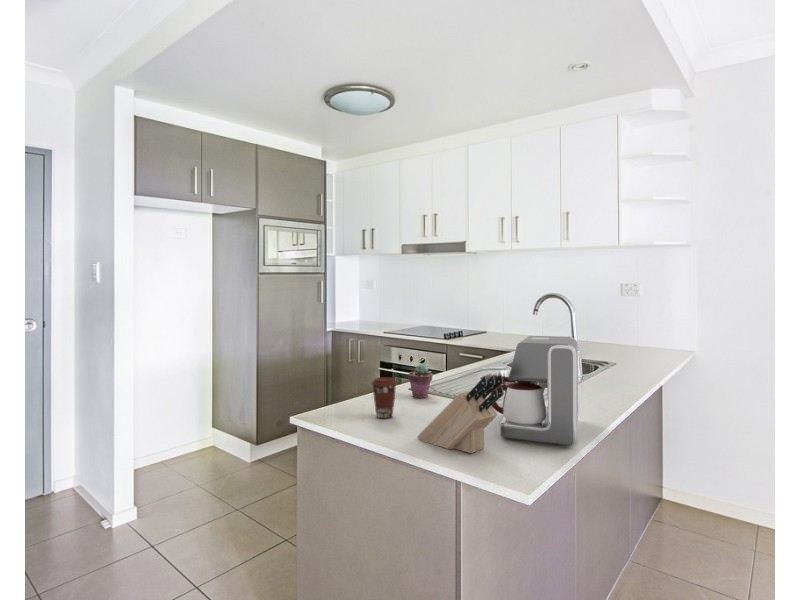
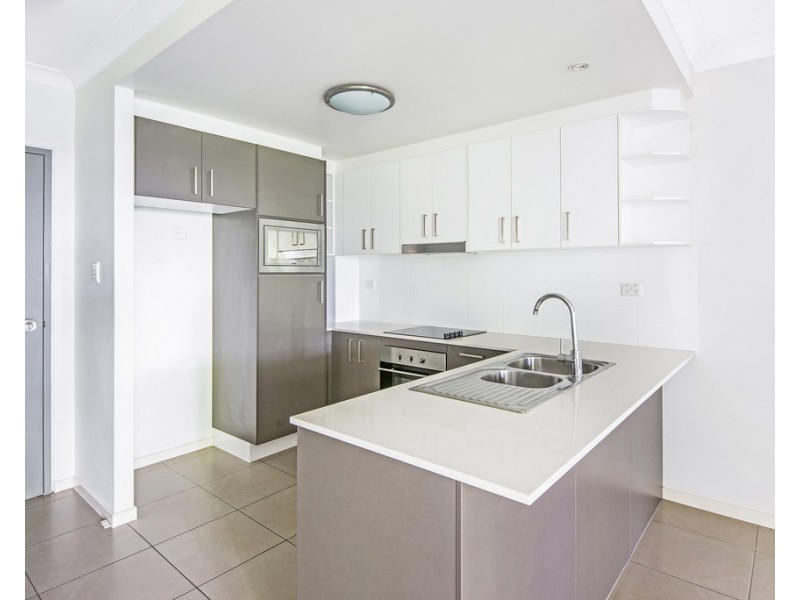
- potted succulent (420, 380)
- coffee maker (543, 382)
- knife block (461, 408)
- coffee cup (384, 397)
